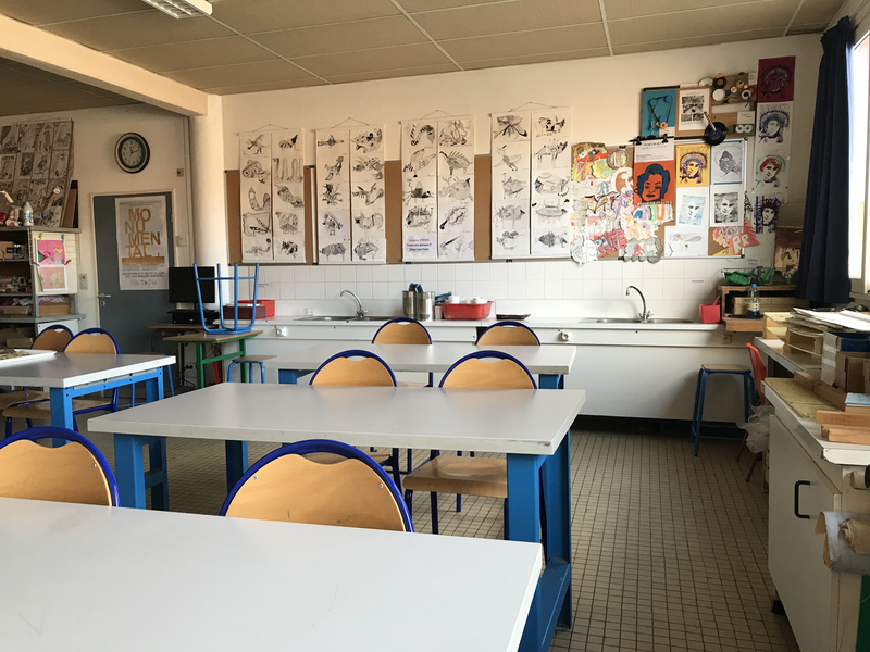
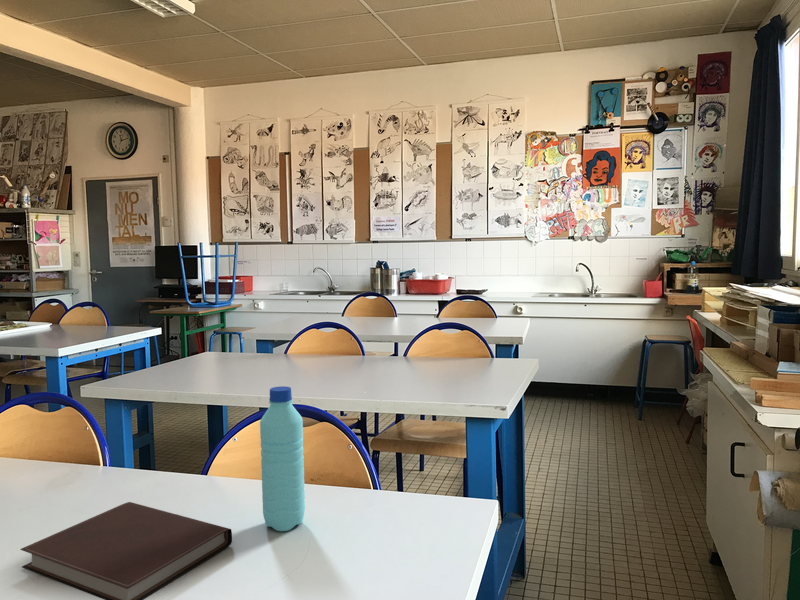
+ water bottle (282, 456)
+ notebook (129, 546)
